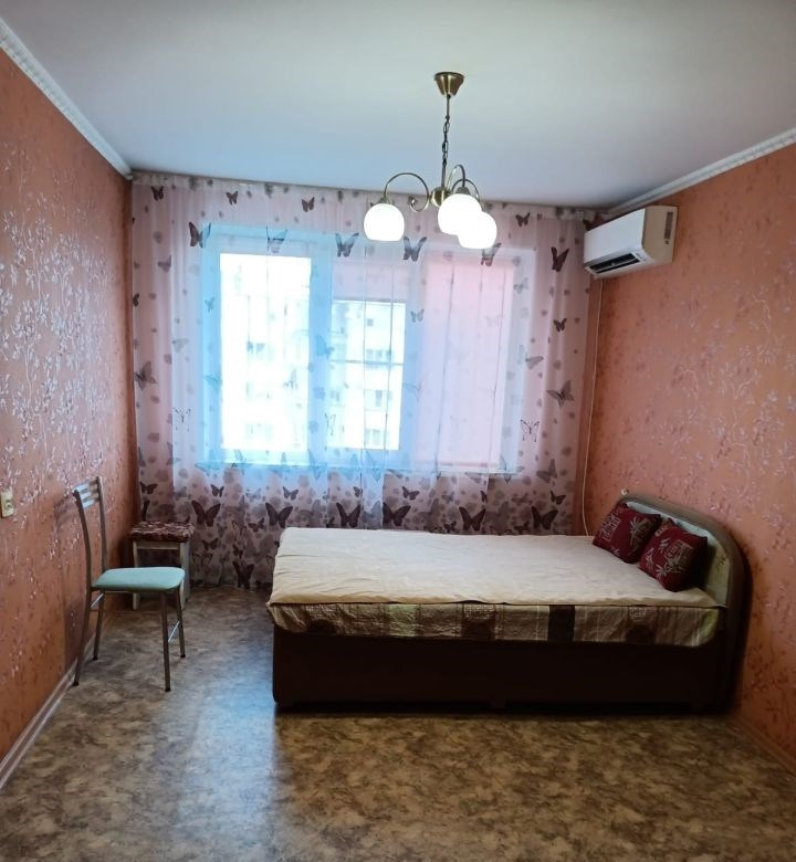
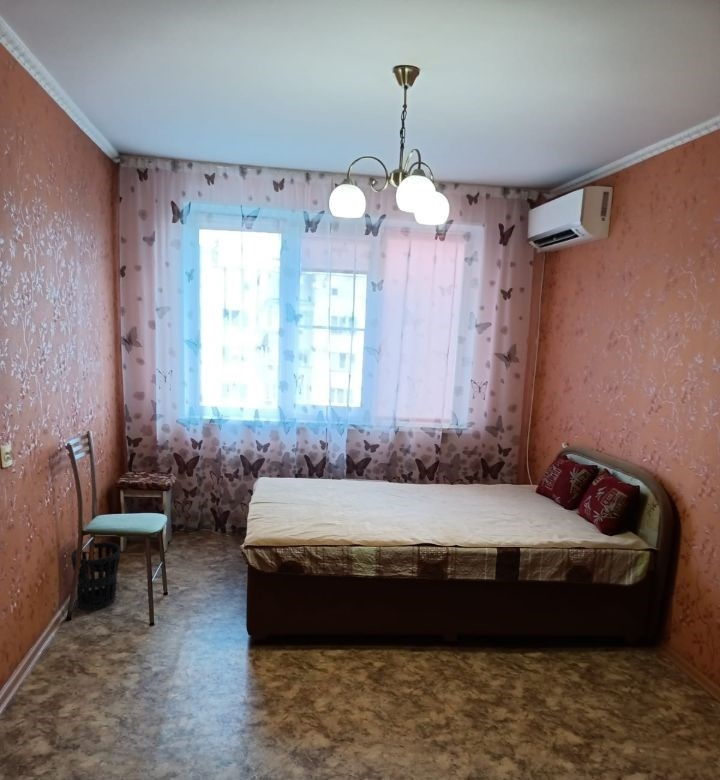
+ wastebasket (98, 576)
